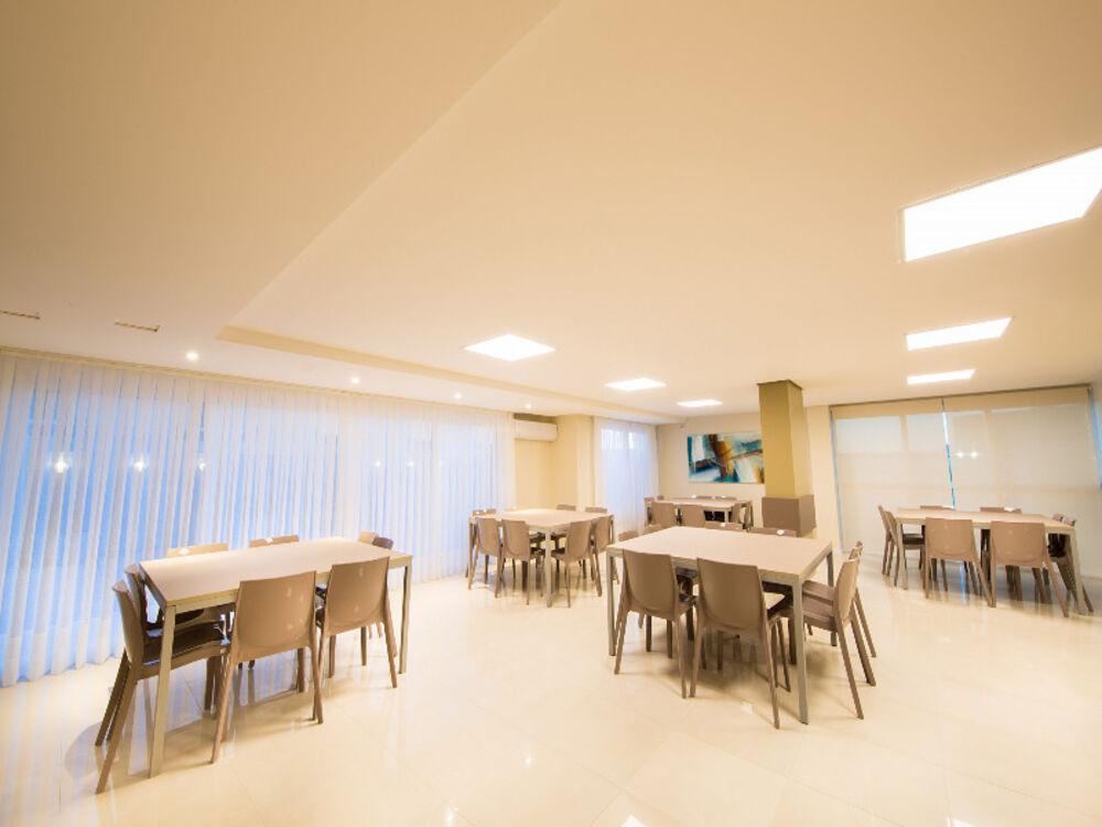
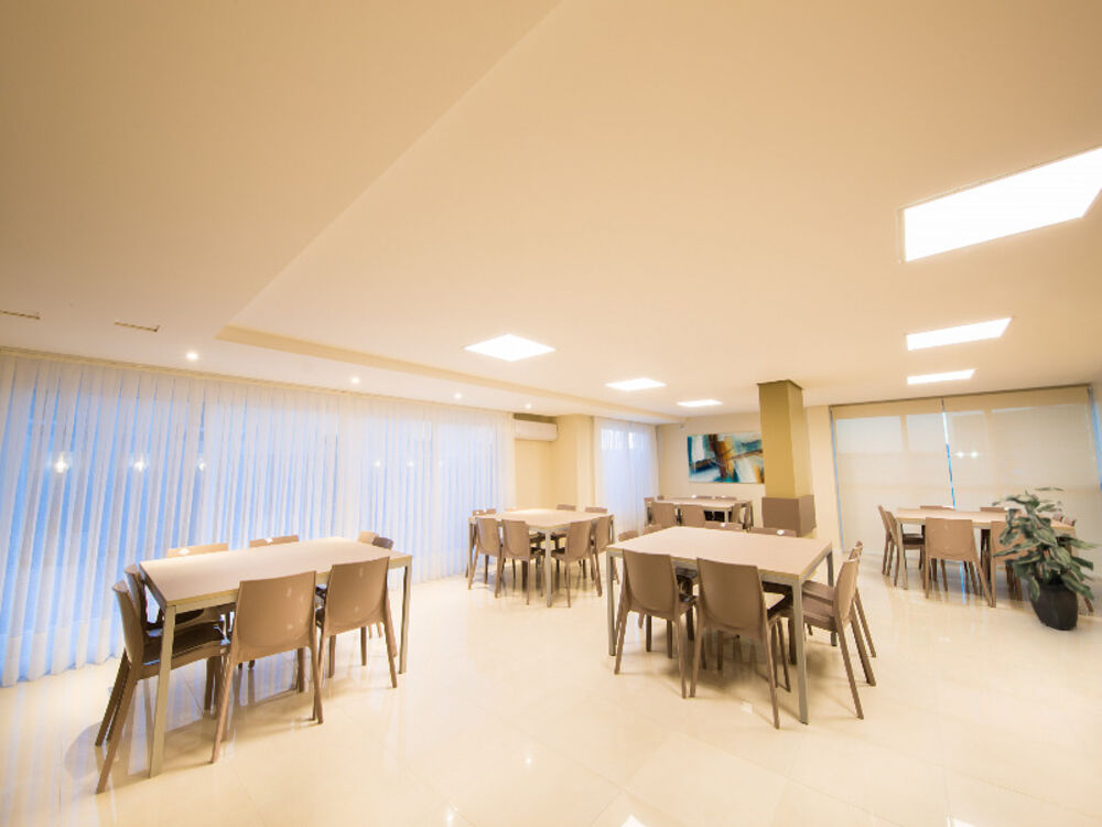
+ indoor plant (1047, 556)
